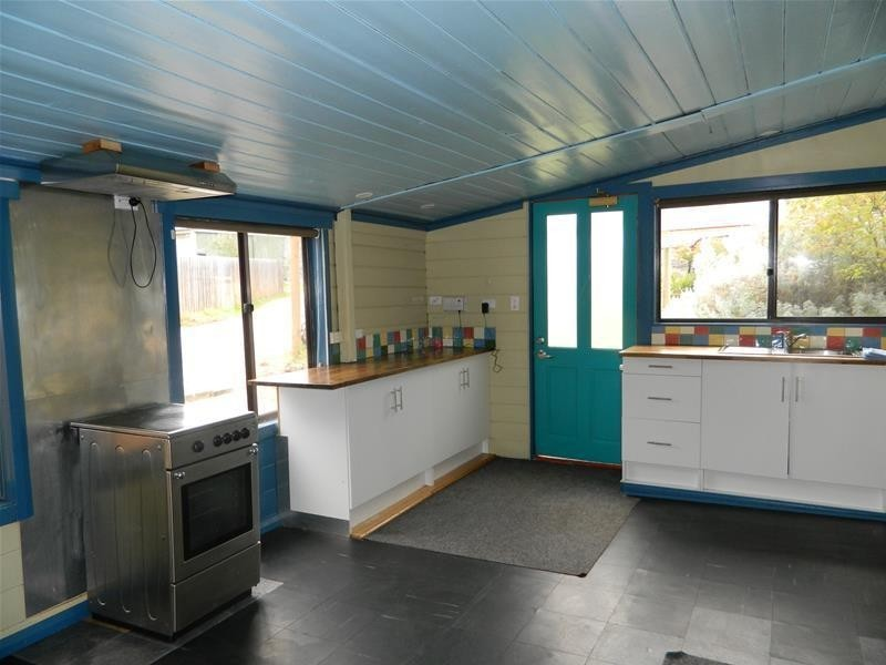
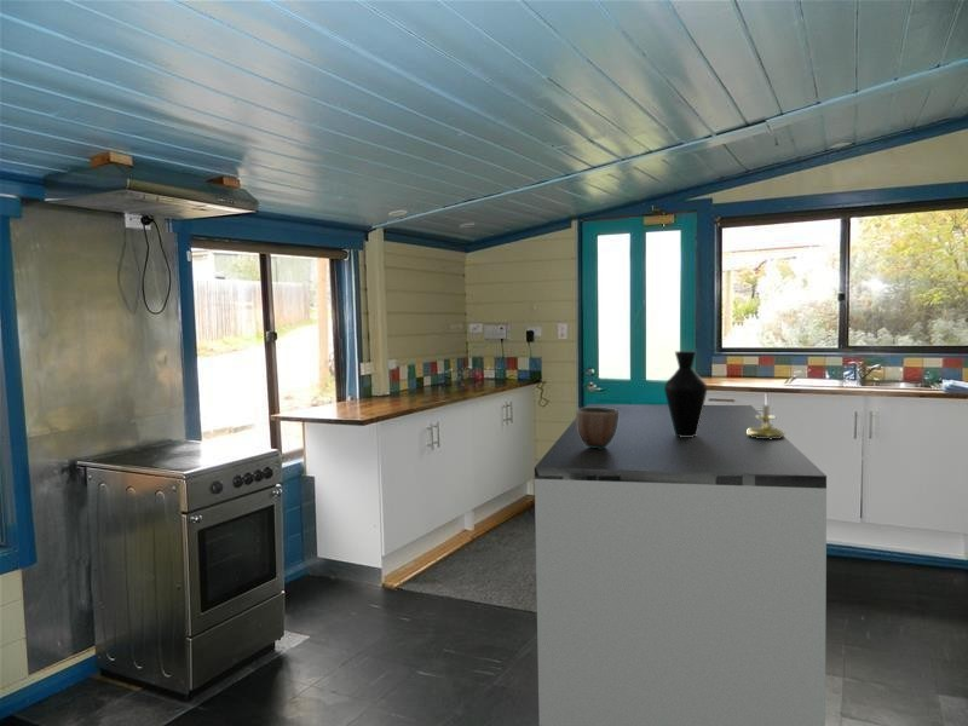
+ candle holder (766, 414)
+ dining table (669, 535)
+ decorative bowl (597, 427)
+ vase (685, 392)
